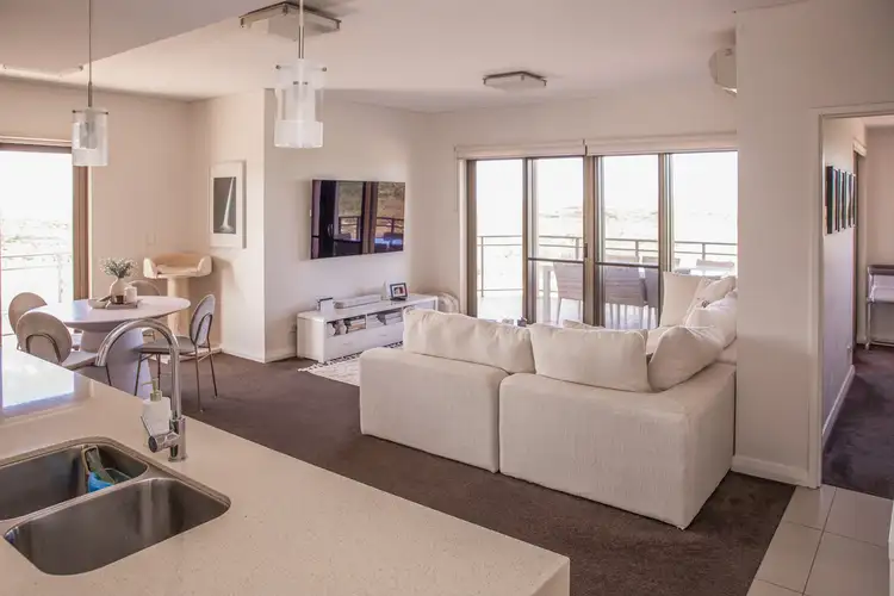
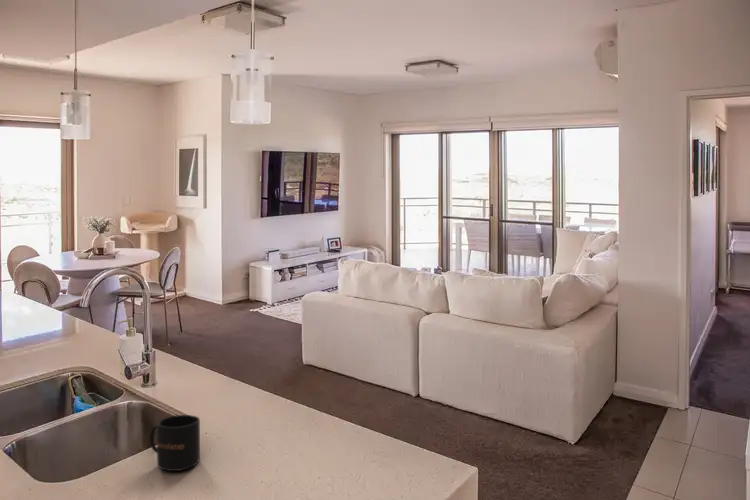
+ mug (174, 441)
